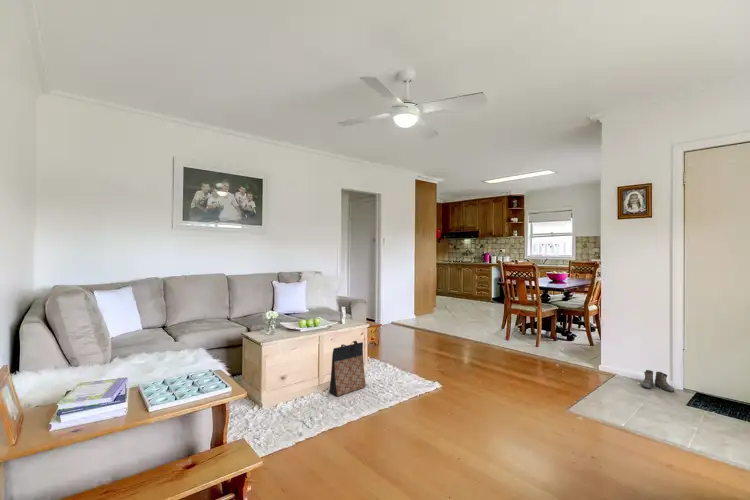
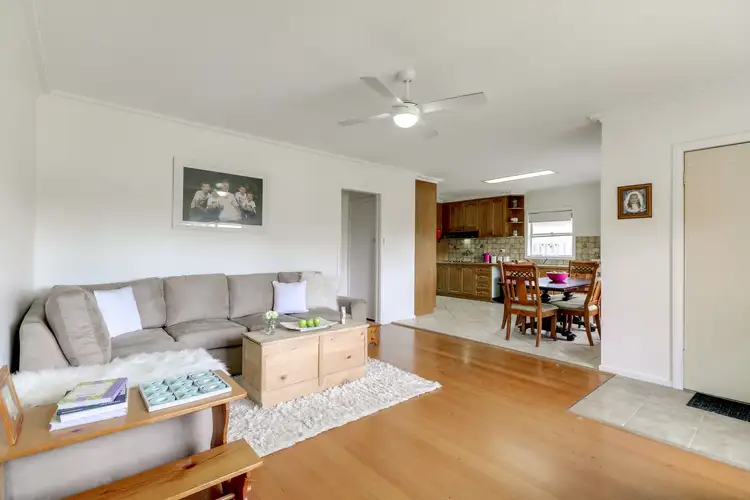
- bag (348, 365)
- boots (655, 380)
